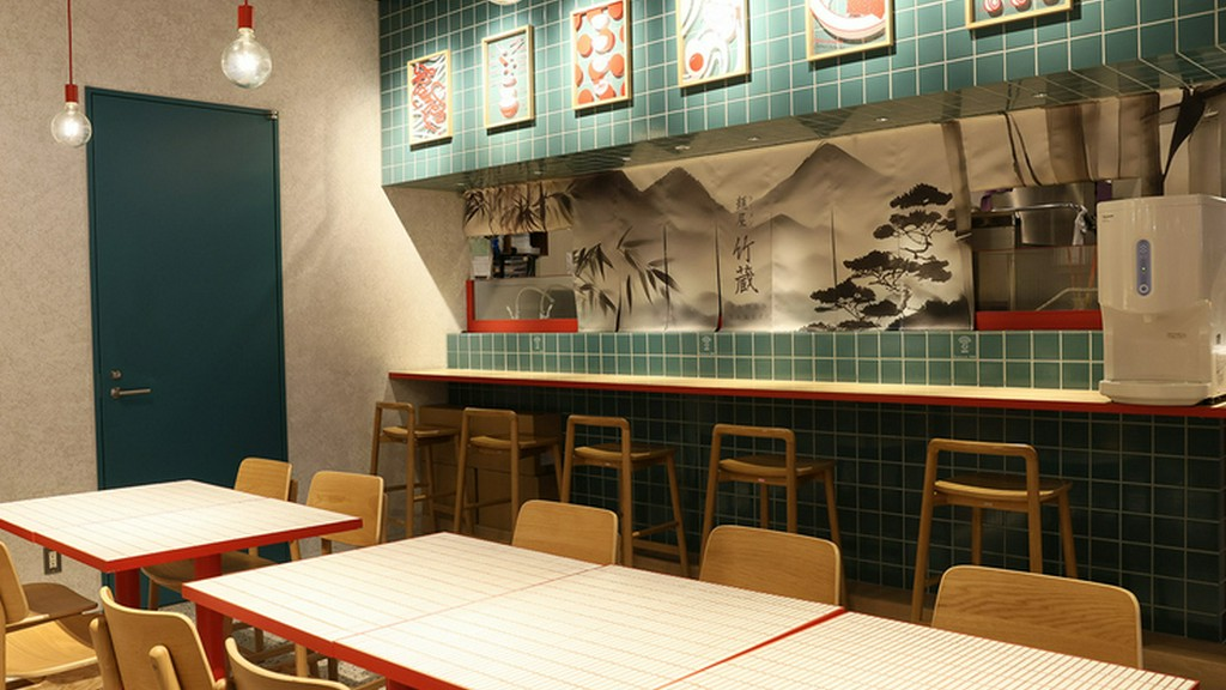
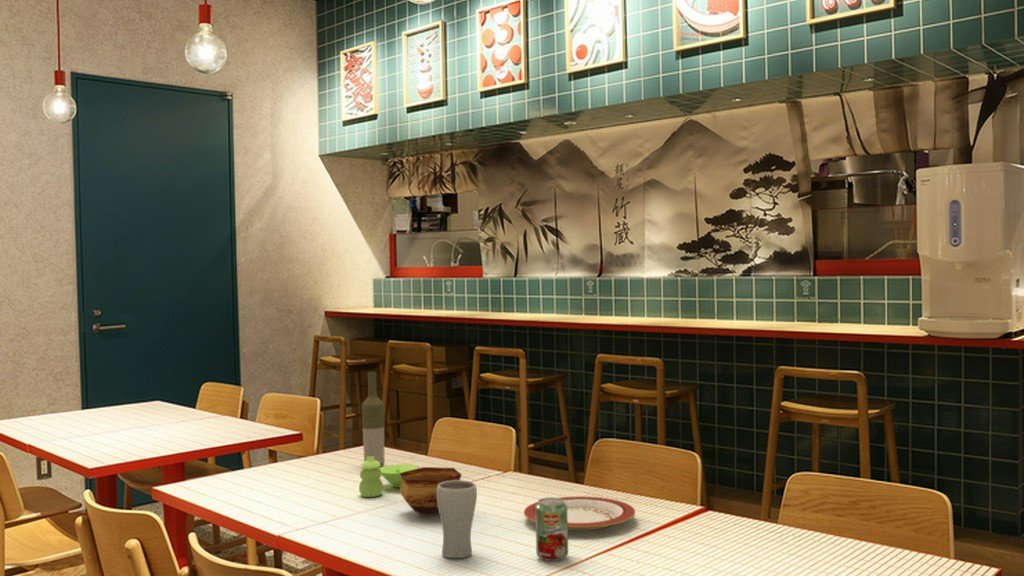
+ condiment set (387, 471)
+ bottle (373, 419)
+ beverage can (551, 529)
+ drinking glass (457, 519)
+ plate (579, 515)
+ bowl (430, 493)
